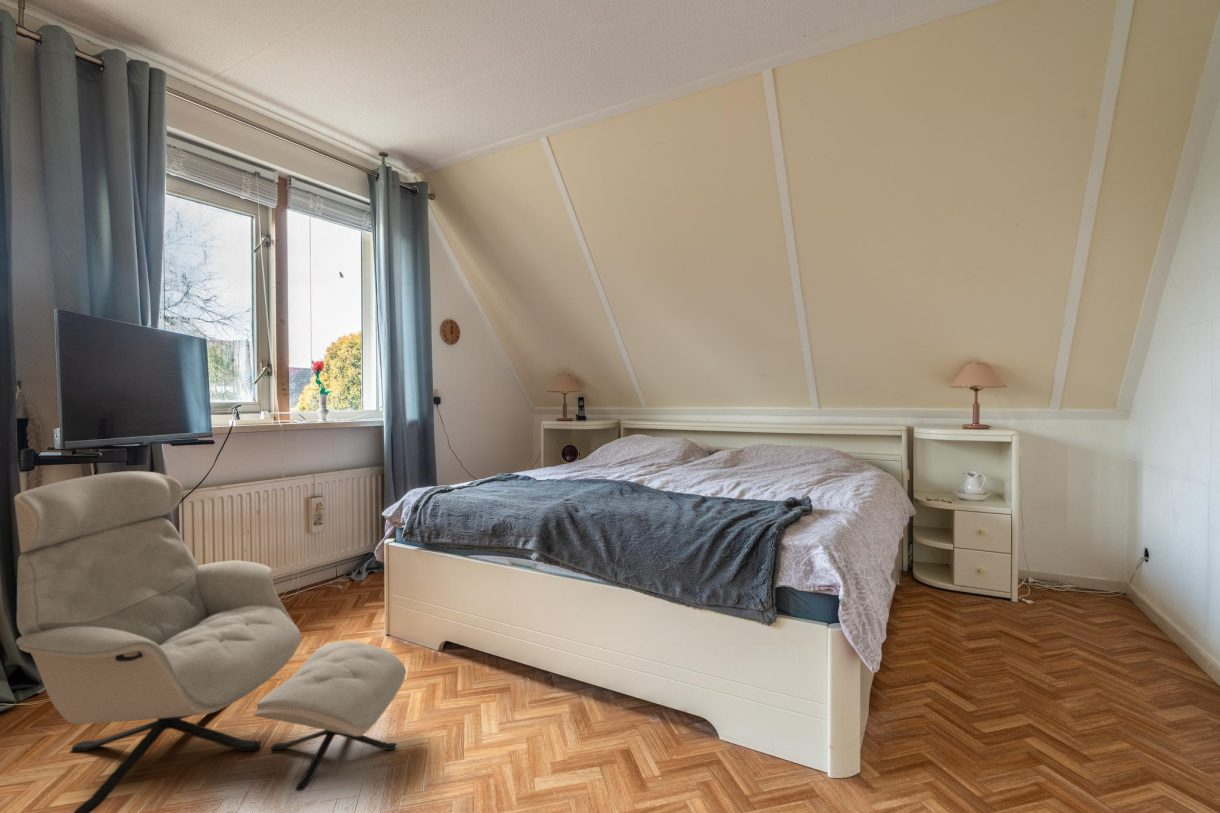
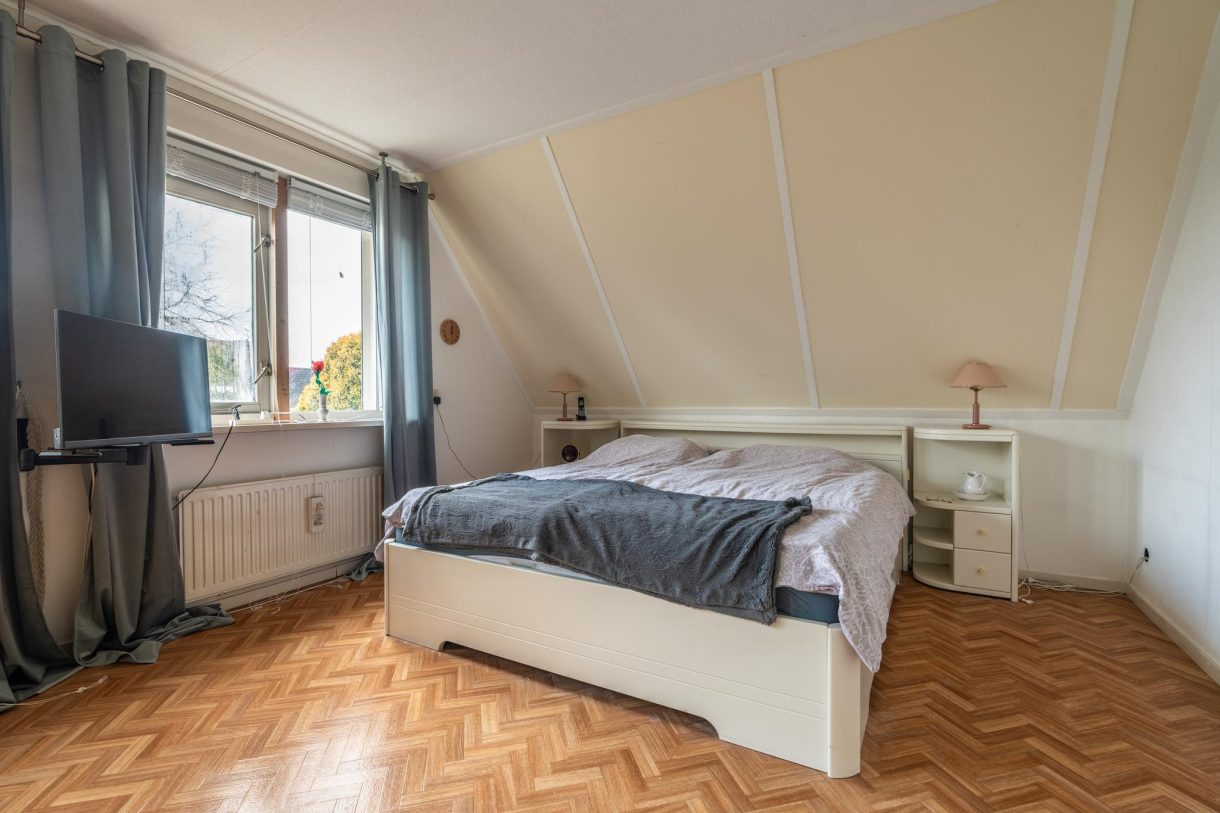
- armchair (231, 611)
